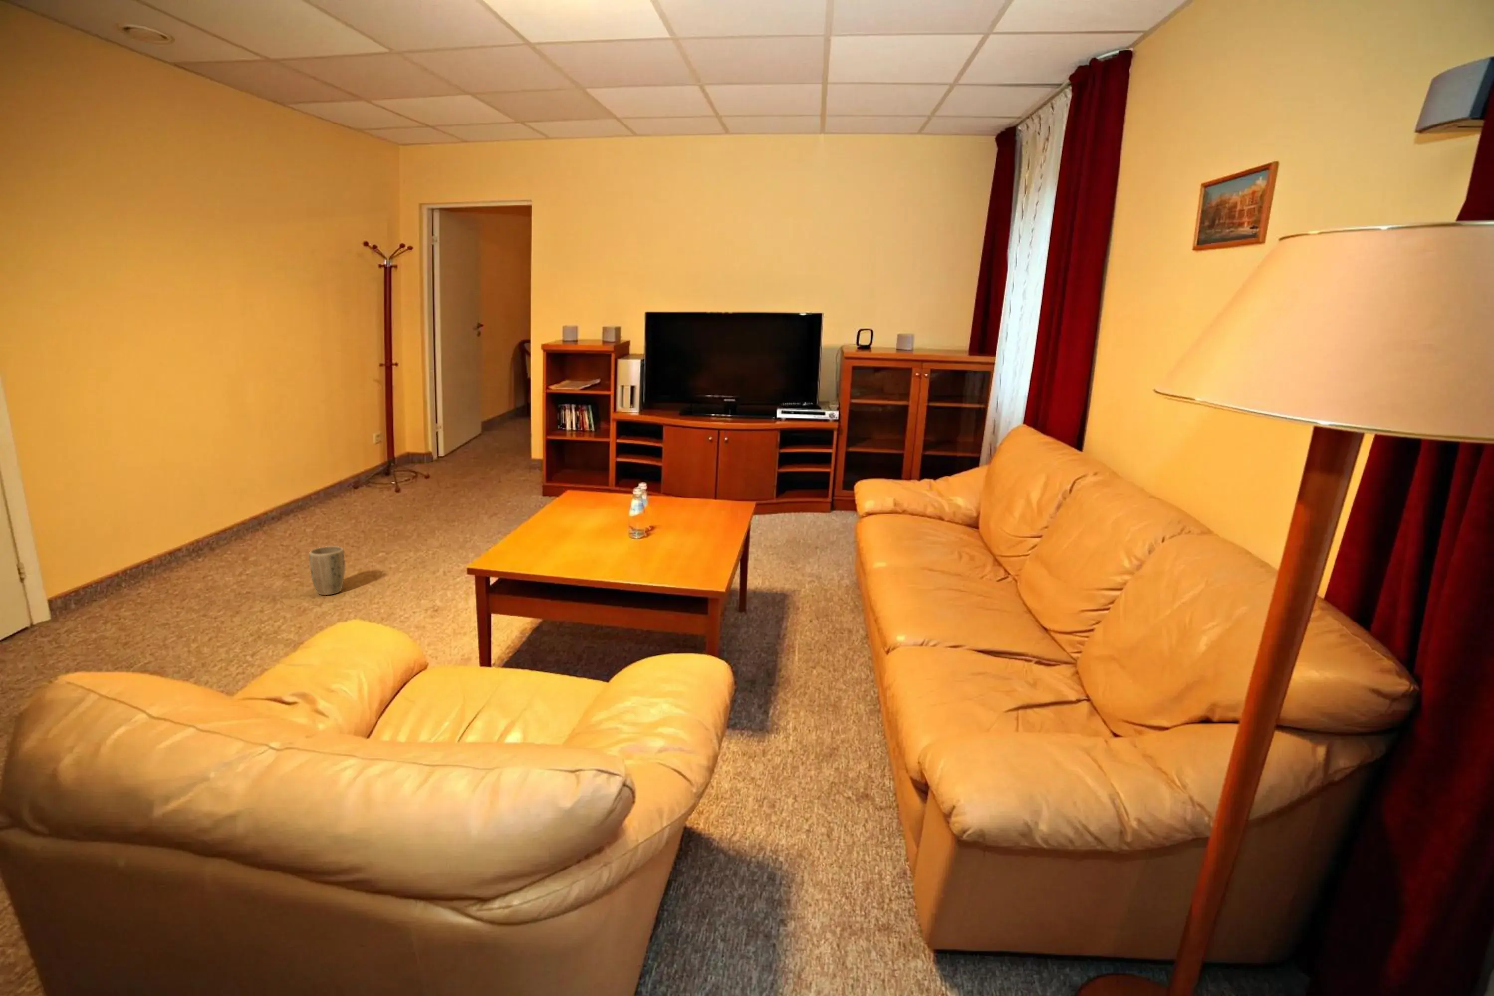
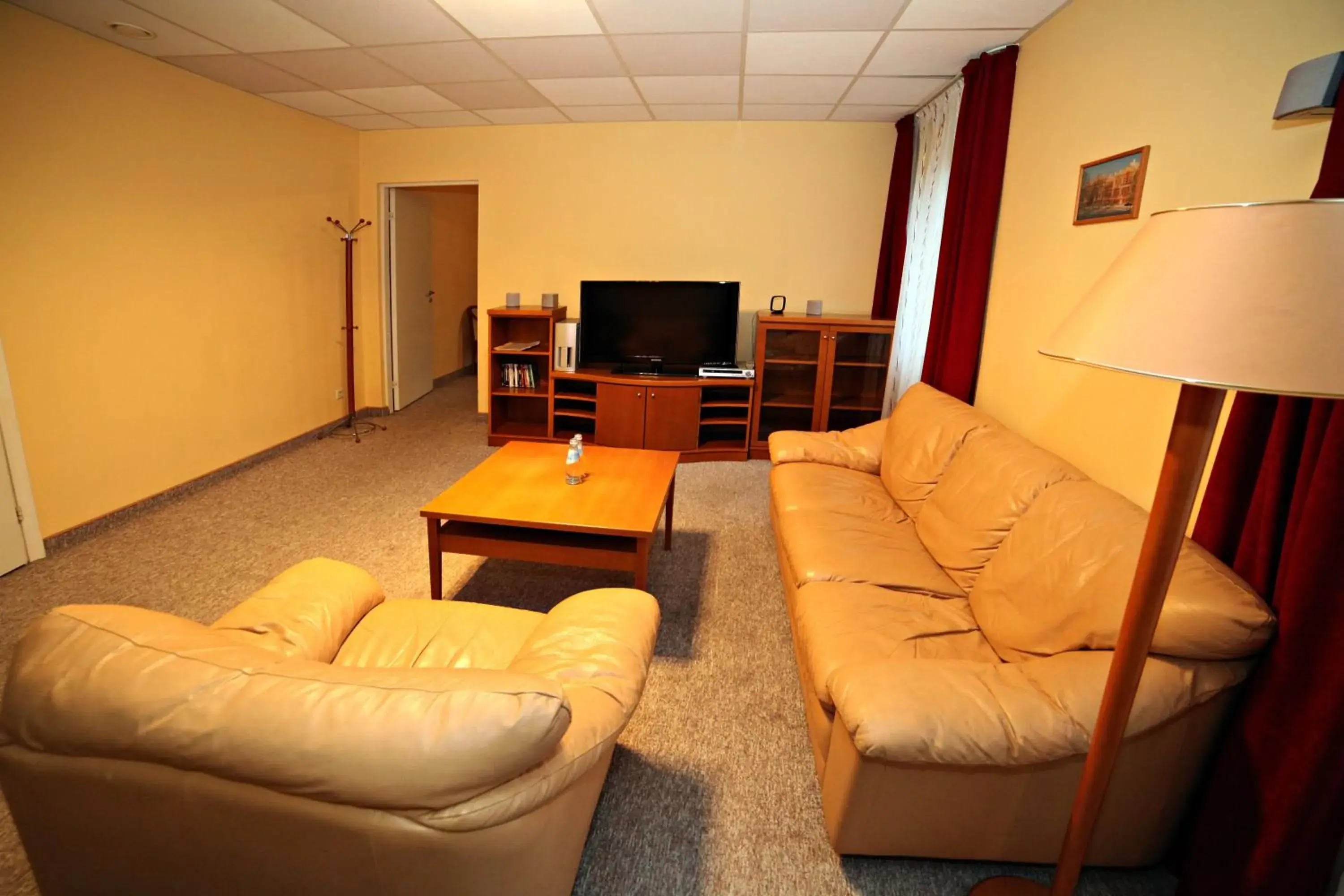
- plant pot (328, 570)
